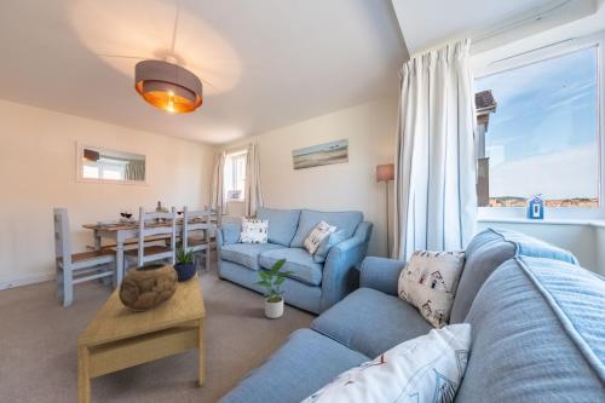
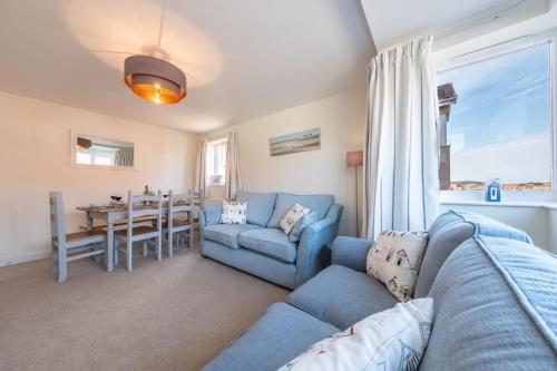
- decorative bowl (150, 286)
- coffee table (159, 312)
- potted plant (186, 260)
- potted plant (270, 286)
